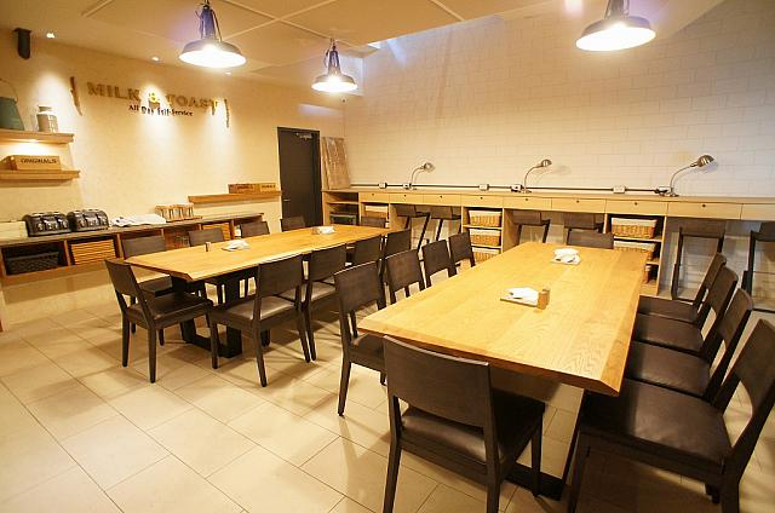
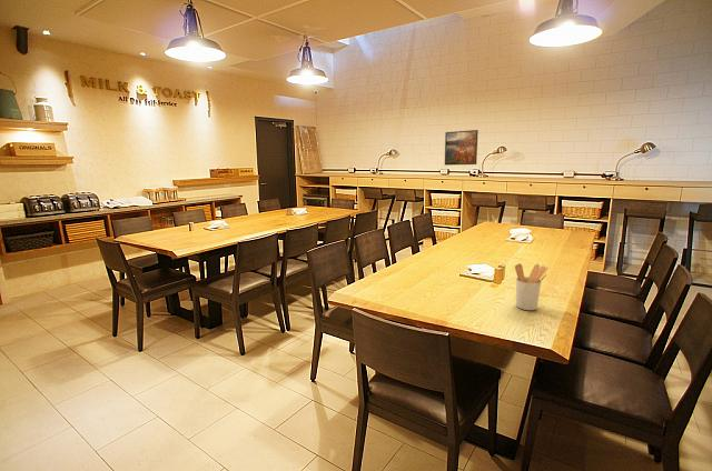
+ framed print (461, 148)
+ utensil holder (531, 285)
